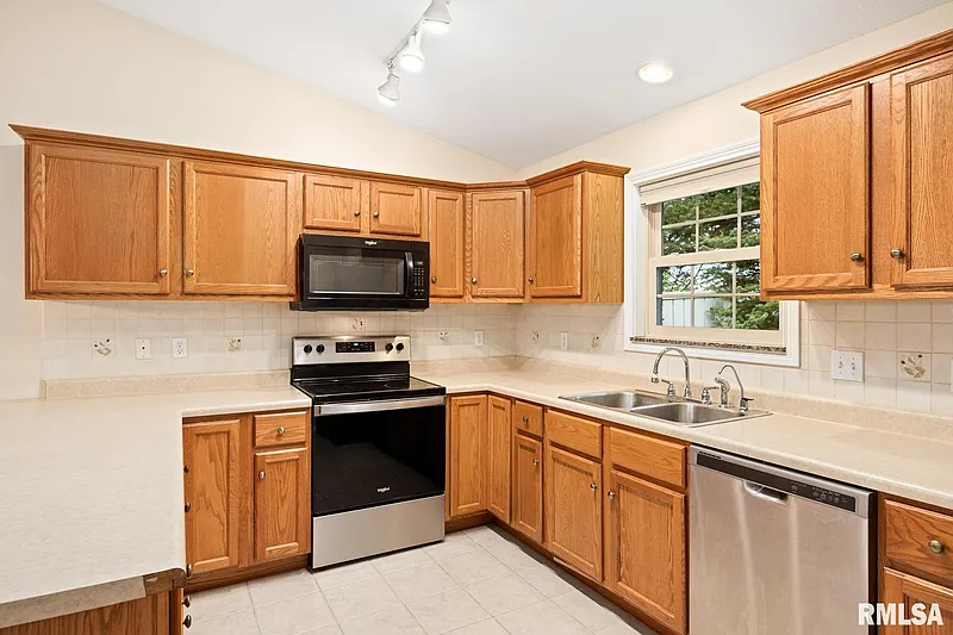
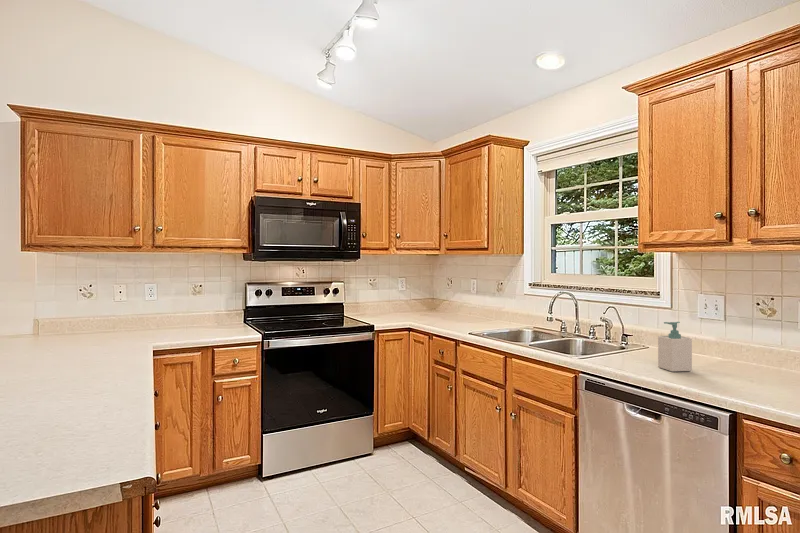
+ soap bottle (674, 345)
